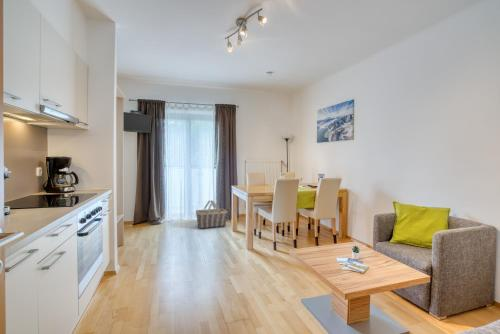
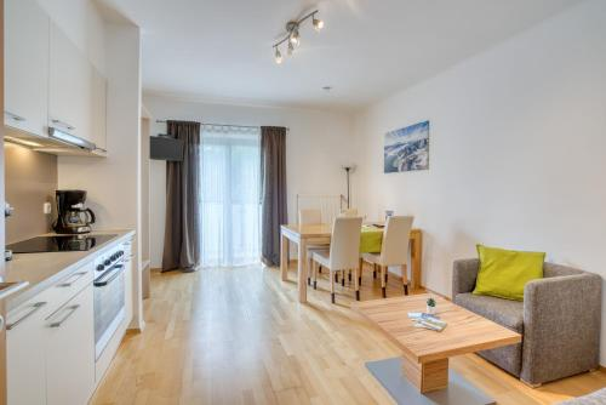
- basket (211, 213)
